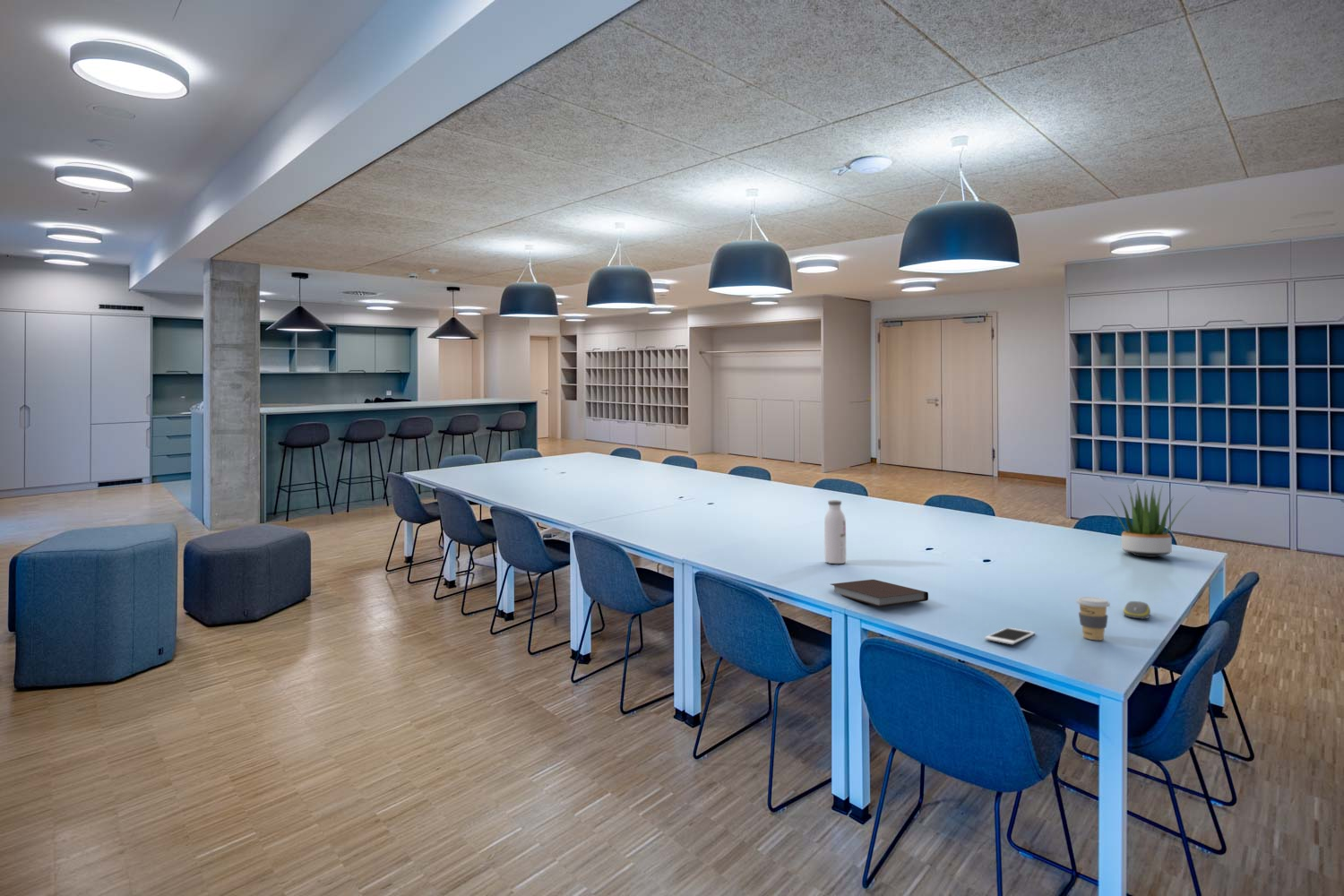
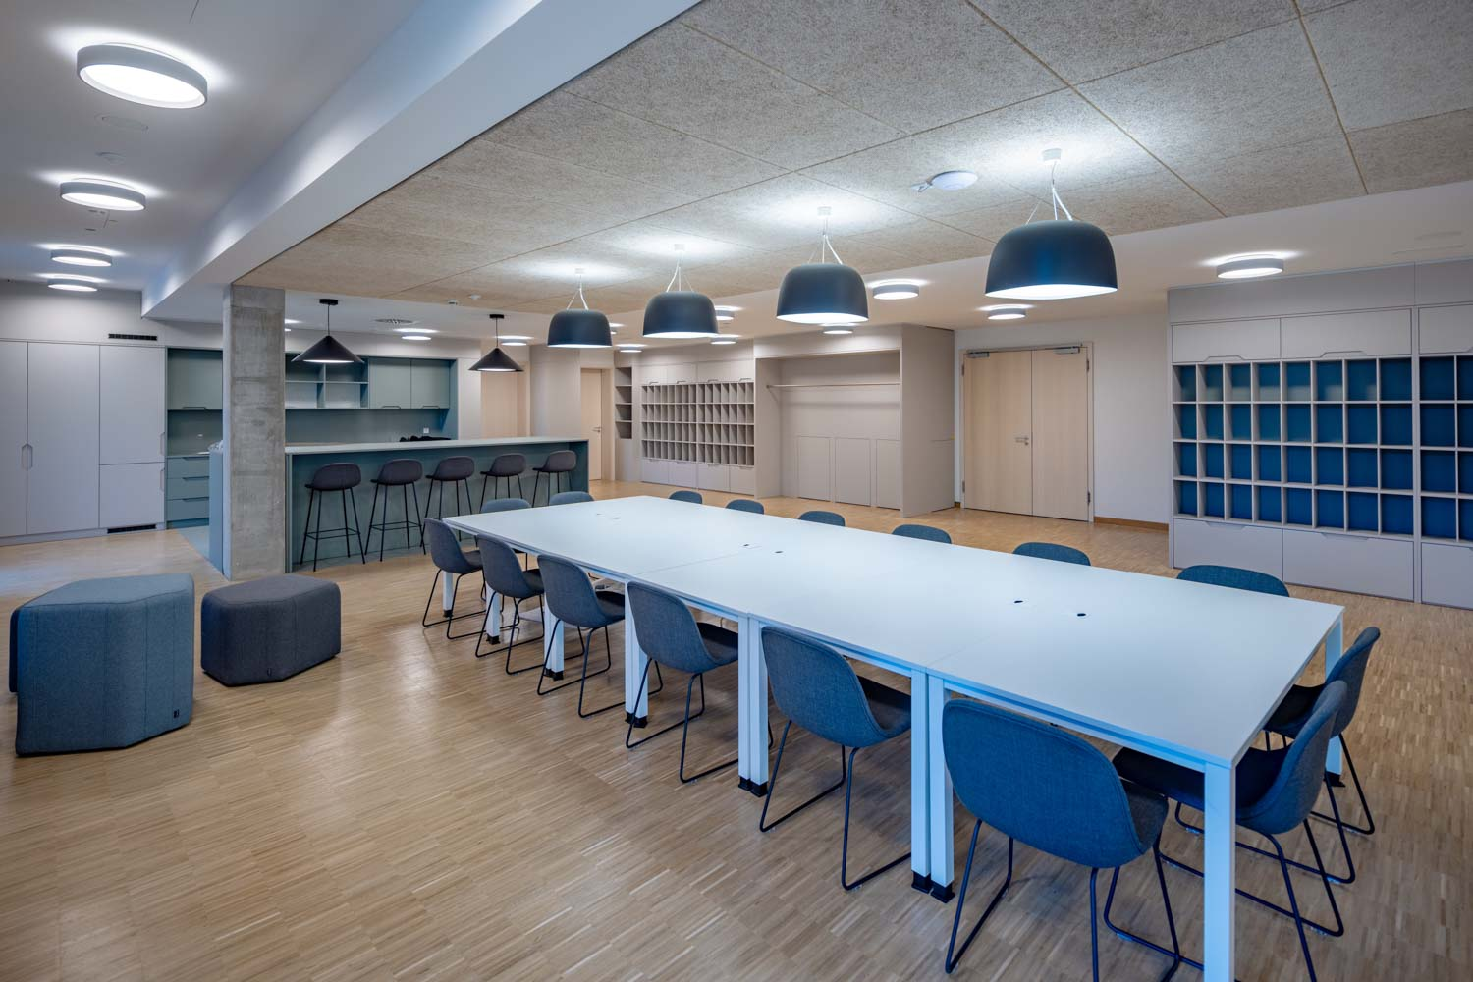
- coffee cup (1093, 618)
- potted plant (1145, 520)
- notebook (877, 591)
- water bottle (835, 530)
- cell phone (1010, 635)
- computer mouse (1137, 608)
